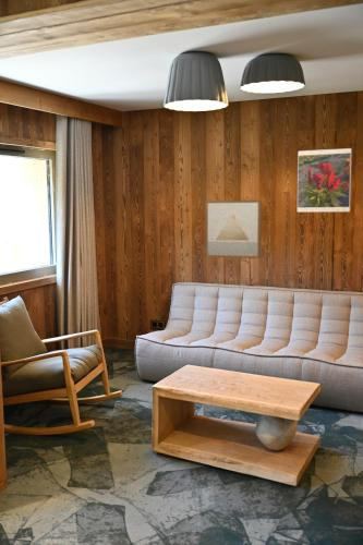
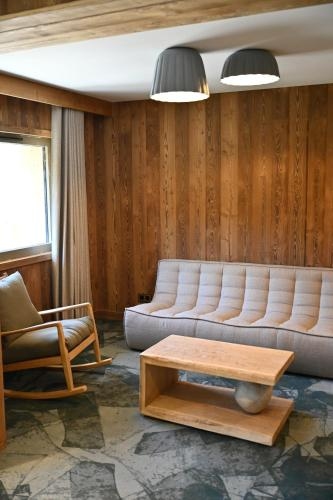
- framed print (324, 181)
- wall art (232, 229)
